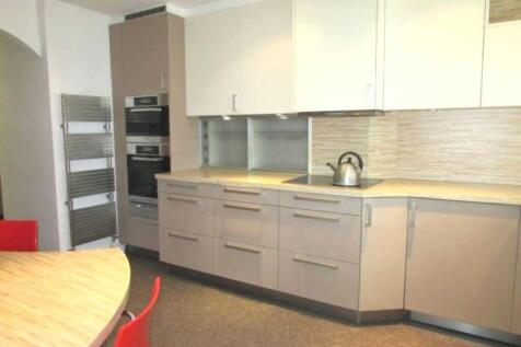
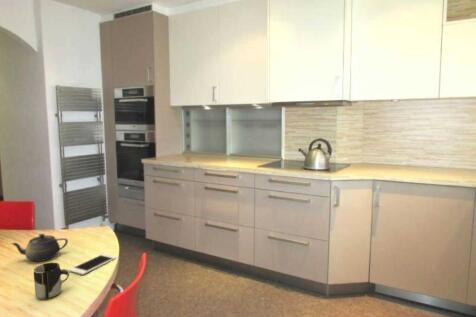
+ teapot (40, 246)
+ cup (52, 279)
+ cell phone (93, 263)
